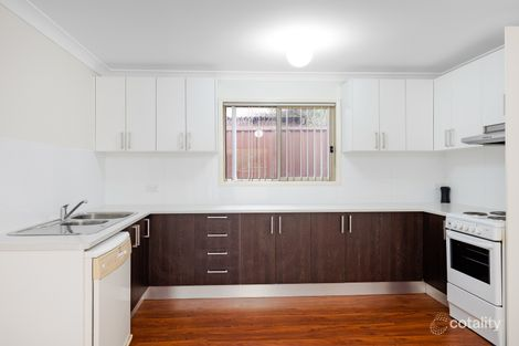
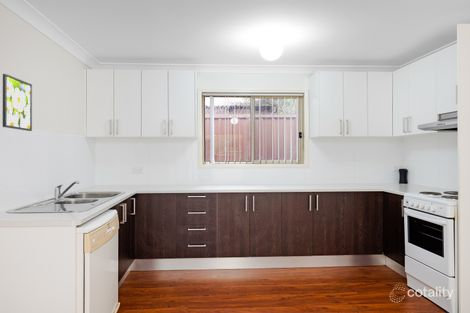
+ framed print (18, 104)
